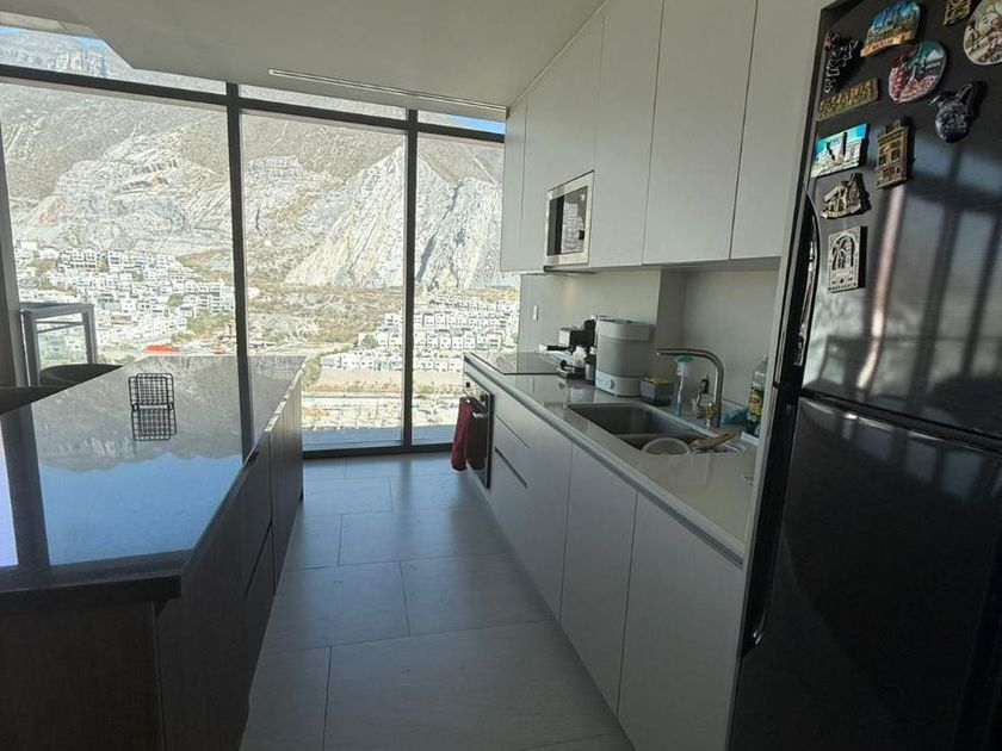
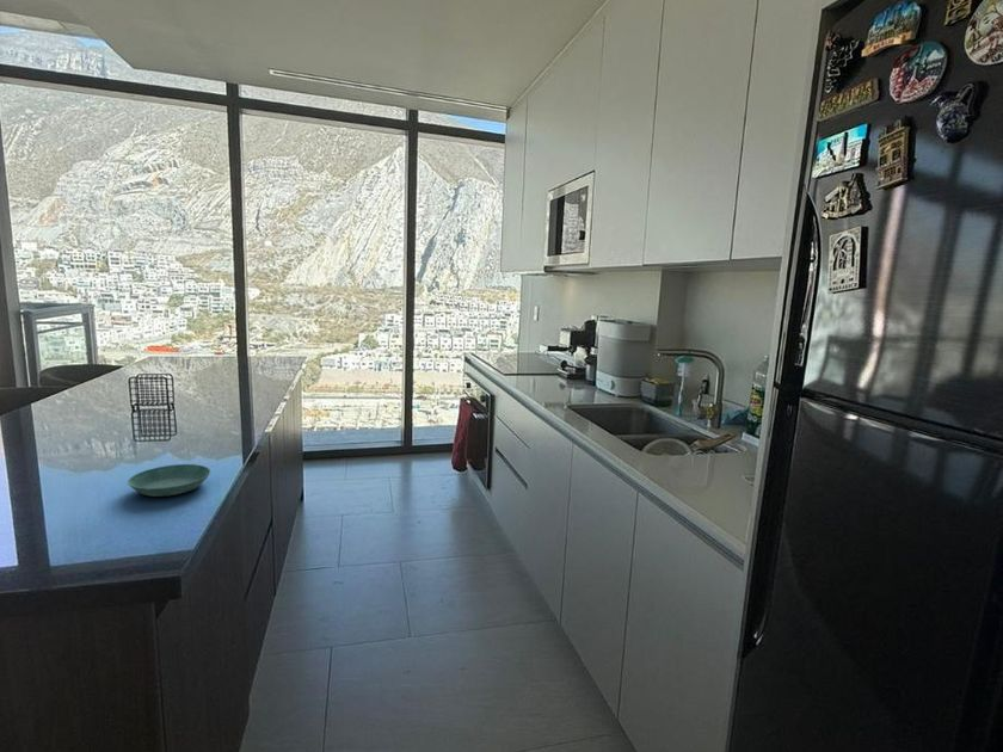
+ saucer (171, 481)
